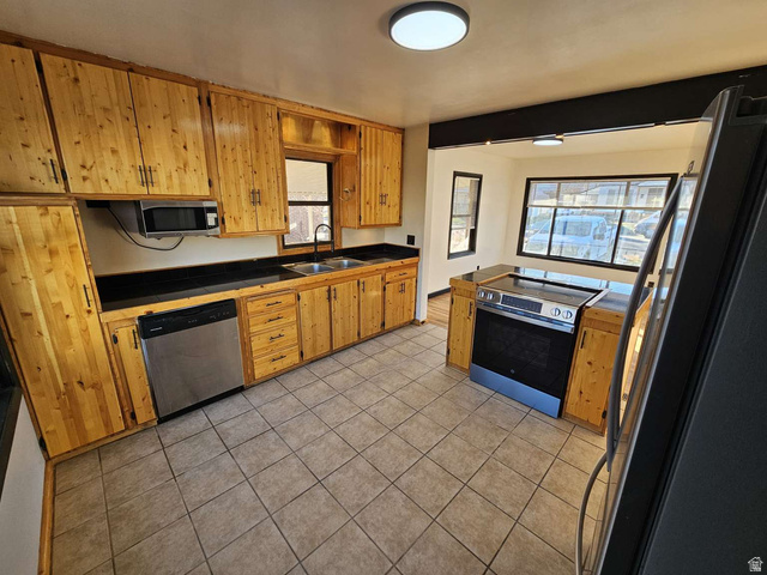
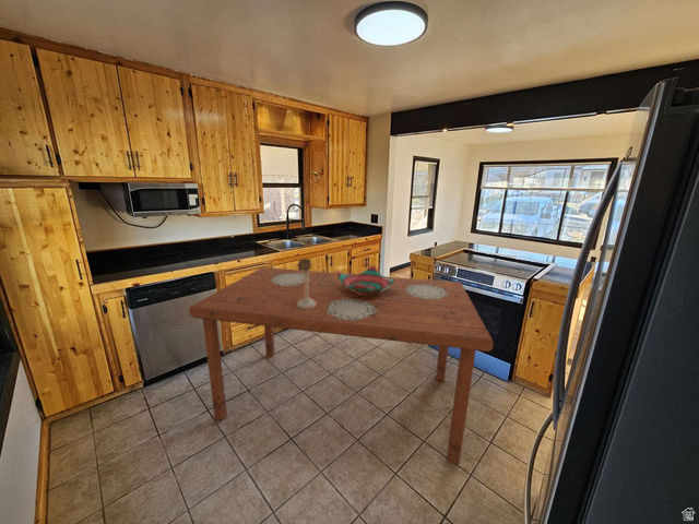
+ candle holder (306, 282)
+ decorative bowl (366, 282)
+ table (343, 334)
